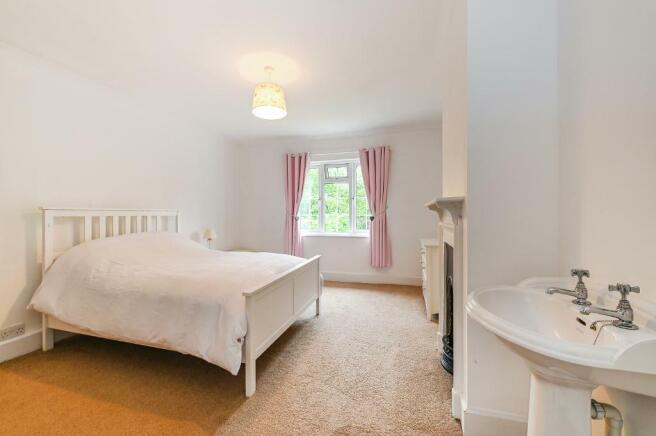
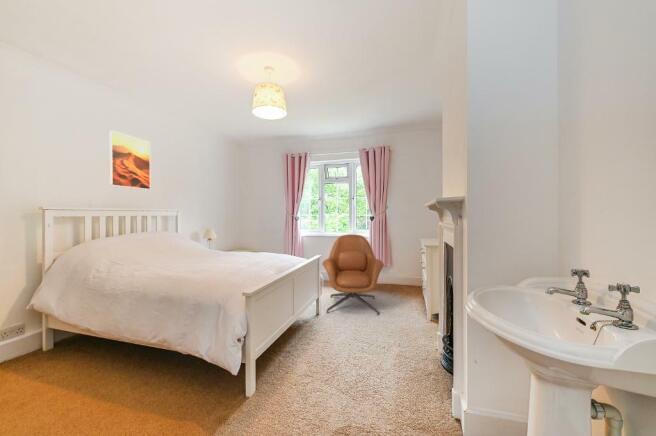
+ armchair (352, 270)
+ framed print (131, 162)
